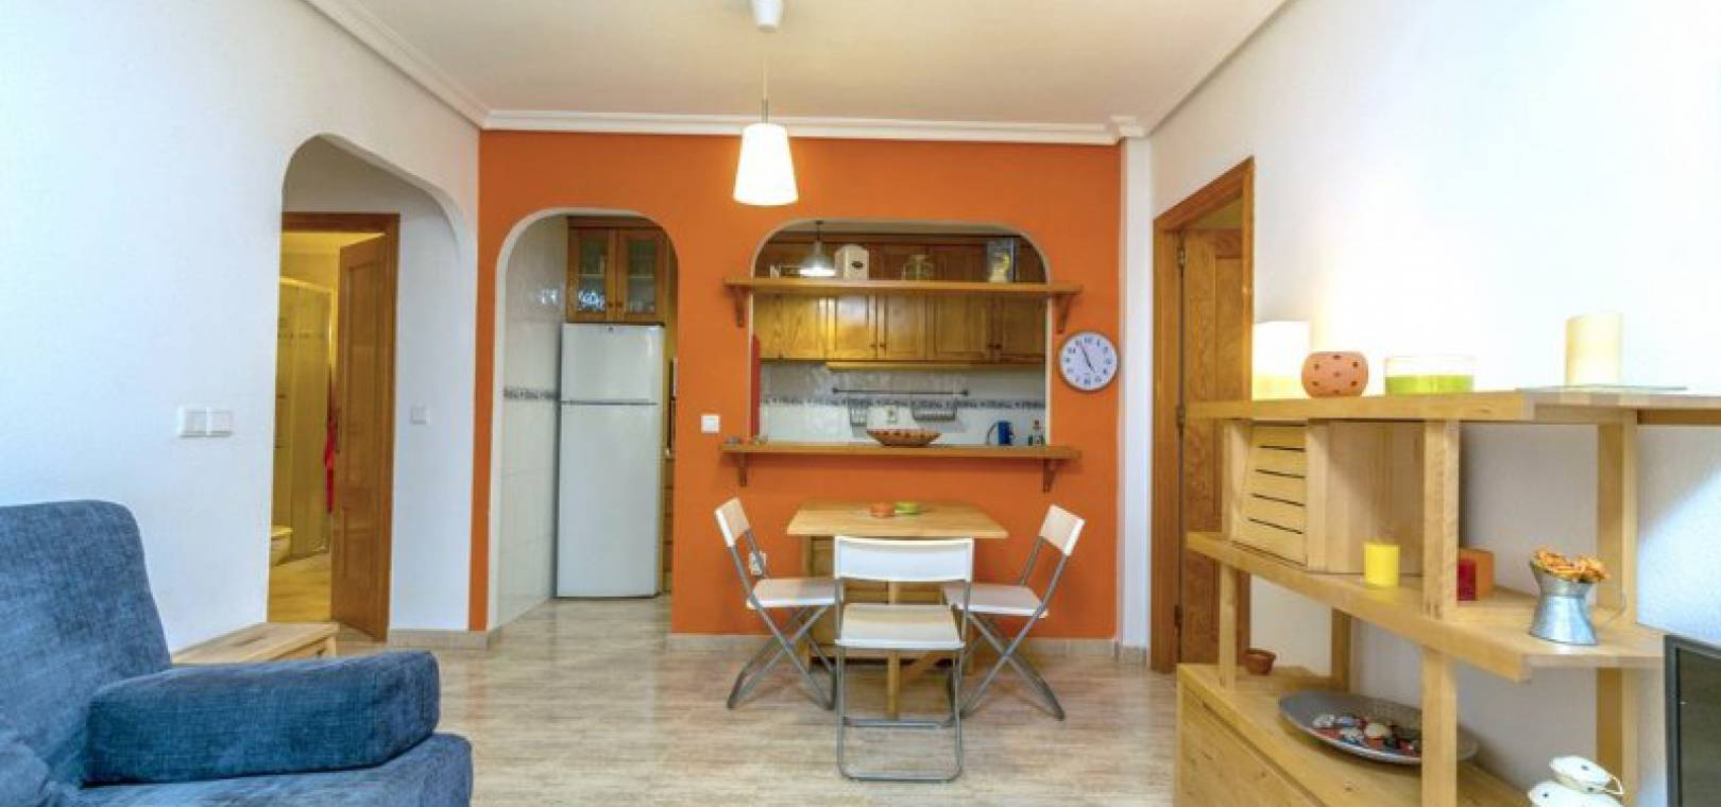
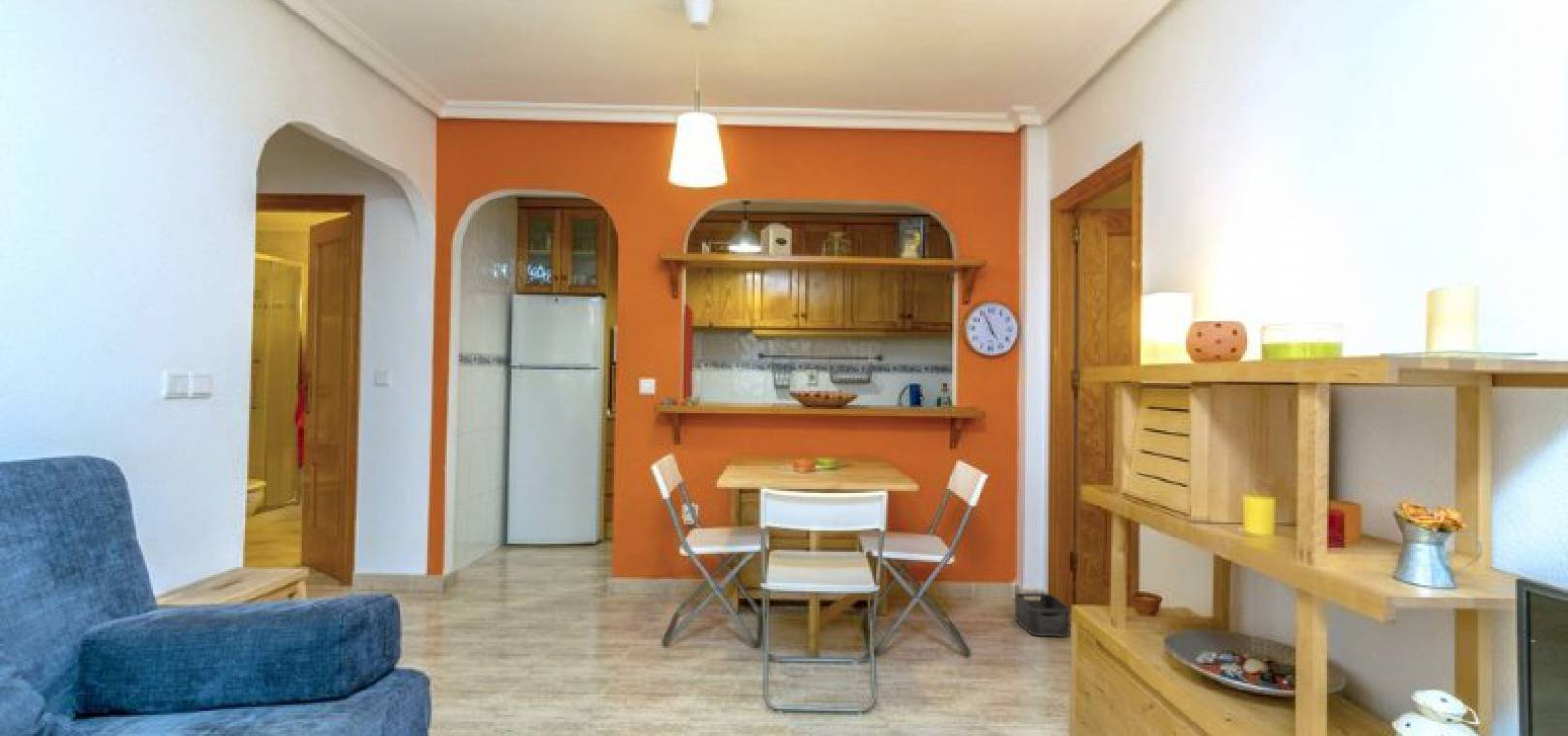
+ storage bin (1041, 614)
